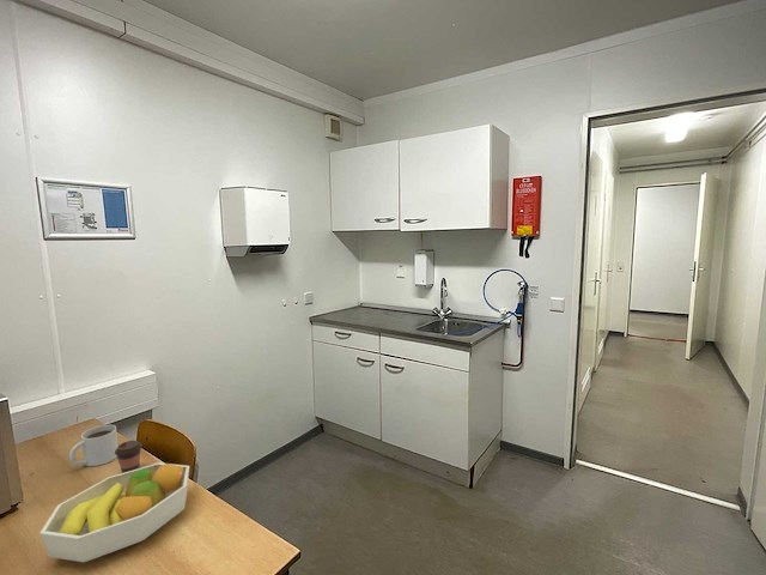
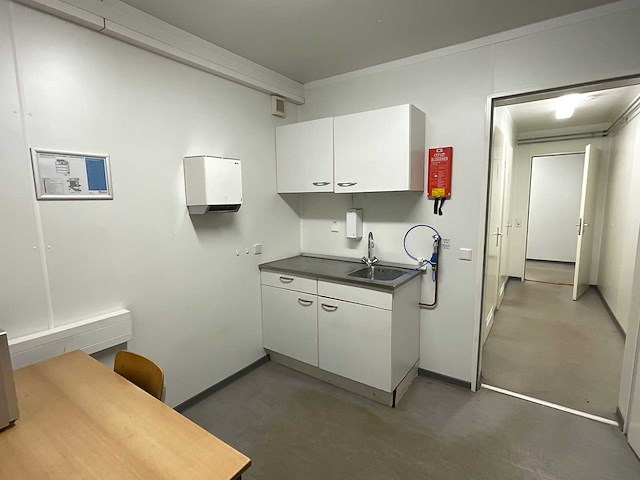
- mug (93, 447)
- coffee cup (129, 459)
- fruit bowl (124, 503)
